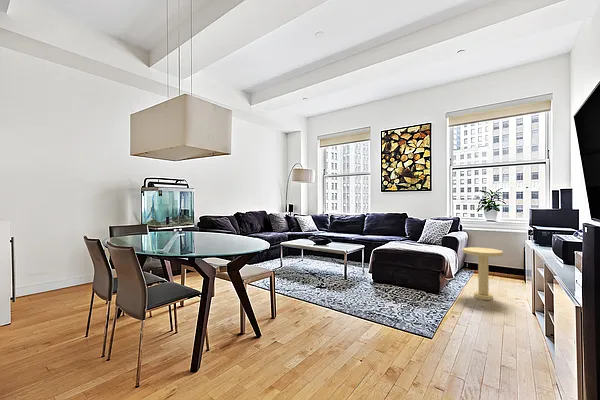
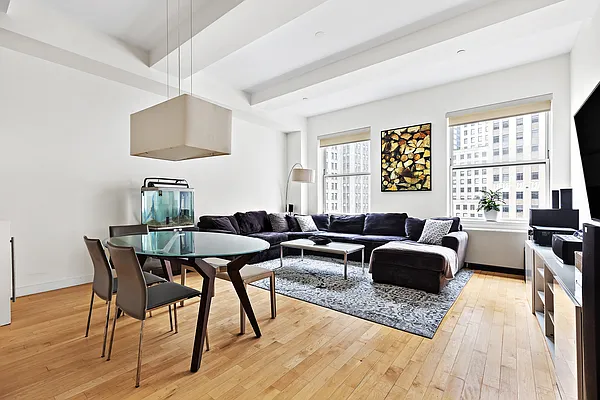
- side table (482, 273)
